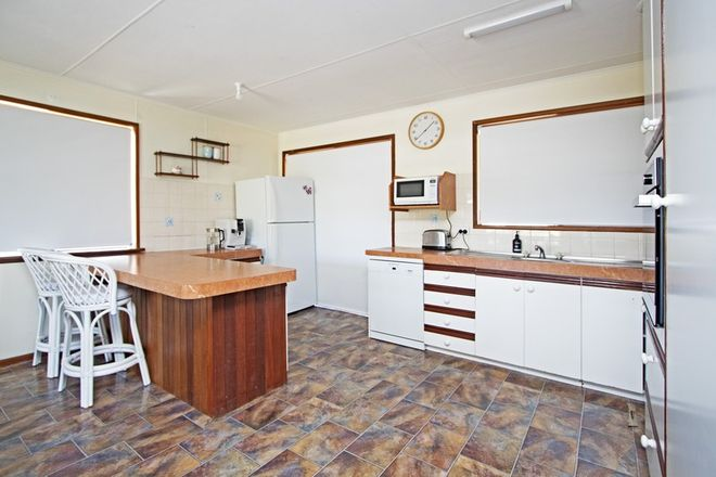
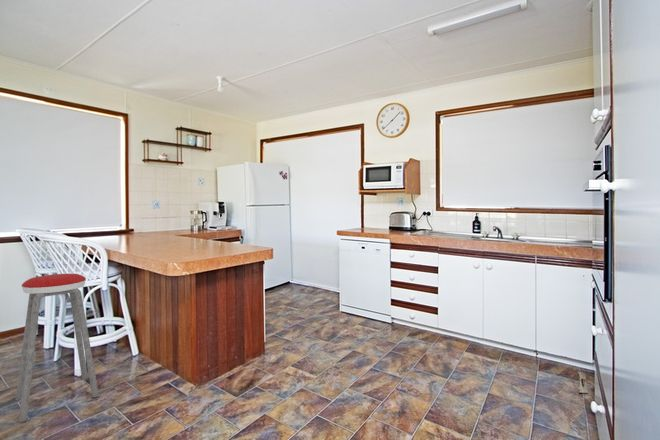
+ music stool (75, 334)
